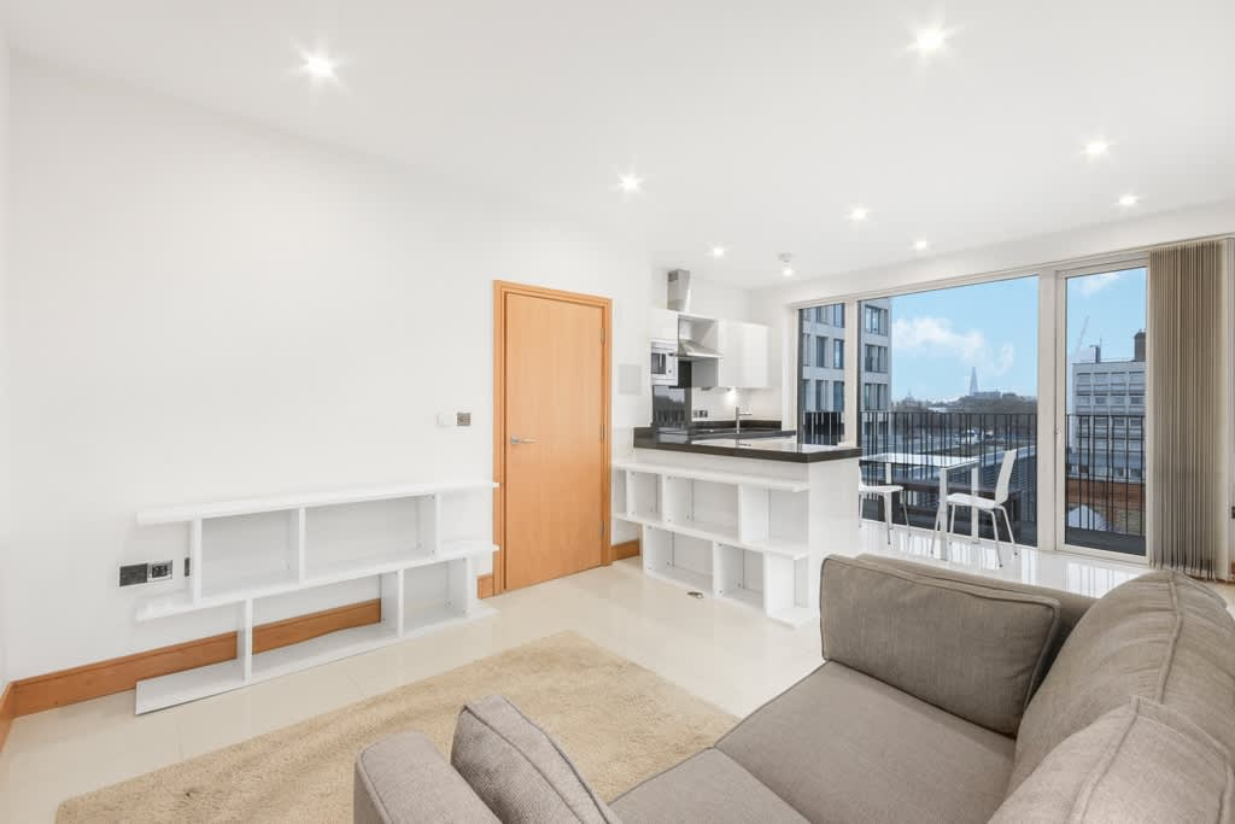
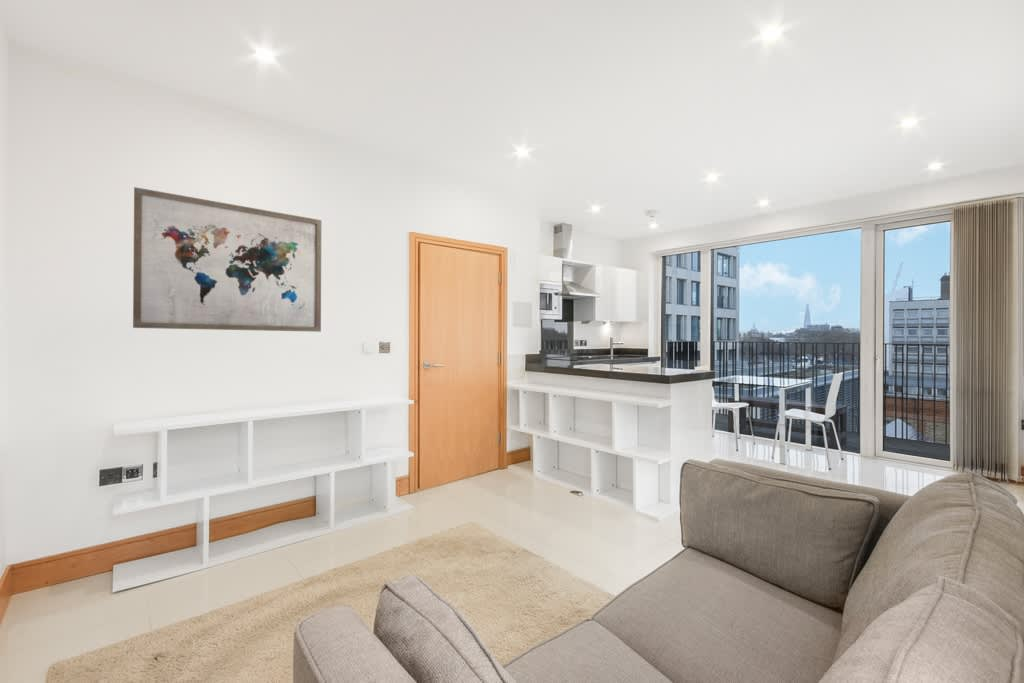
+ wall art (238, 267)
